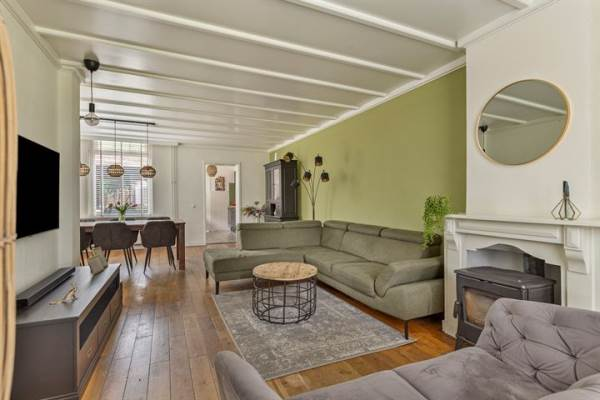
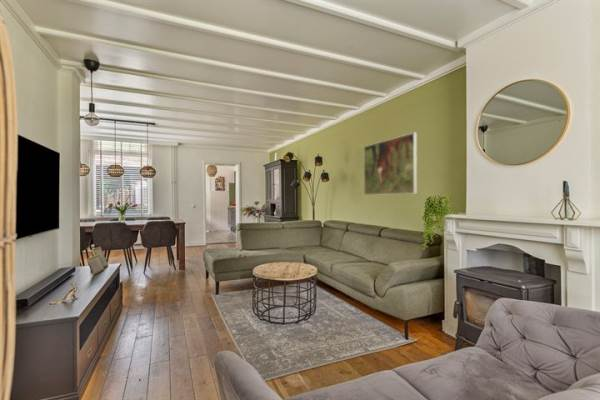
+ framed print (387, 167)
